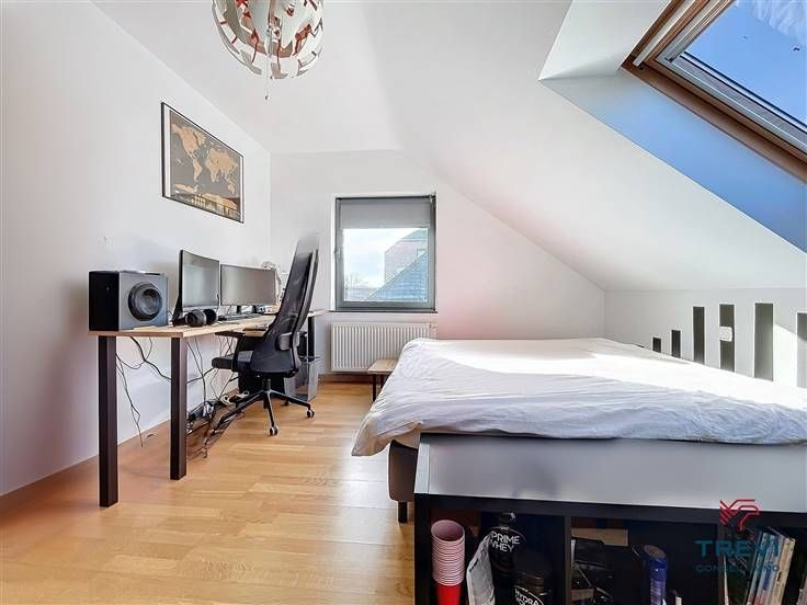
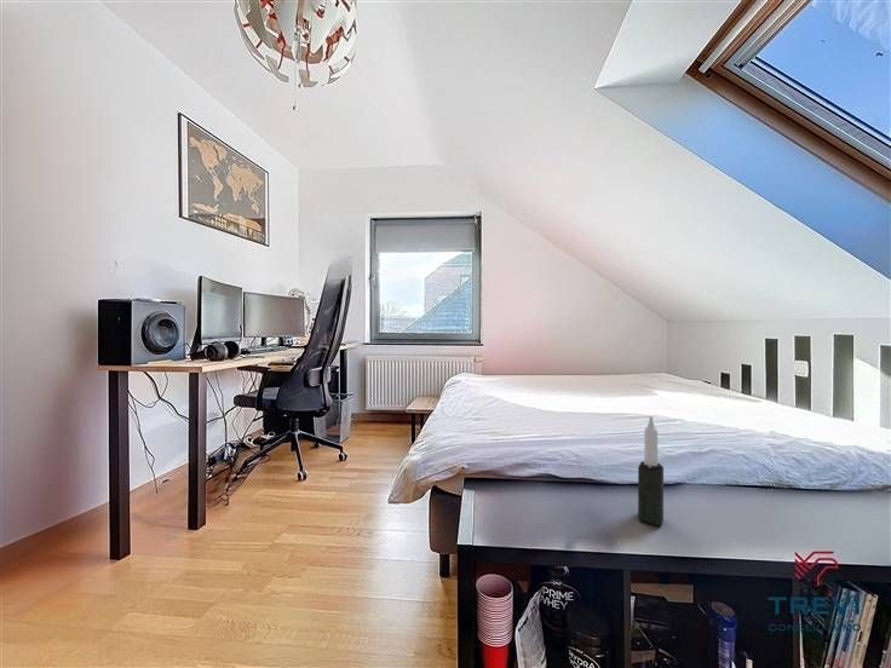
+ candle (650, 467)
